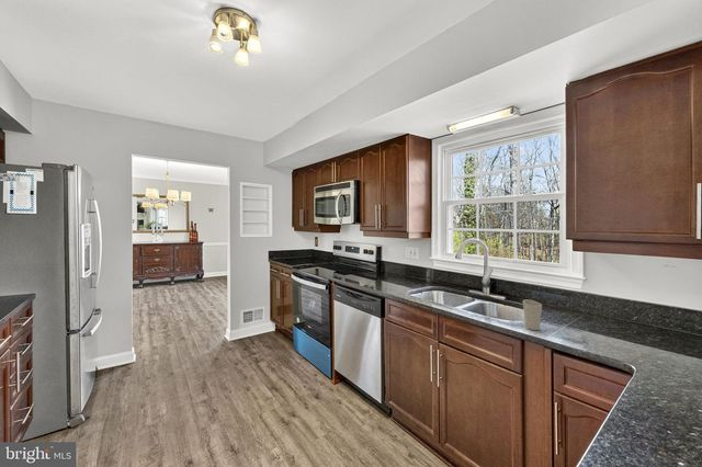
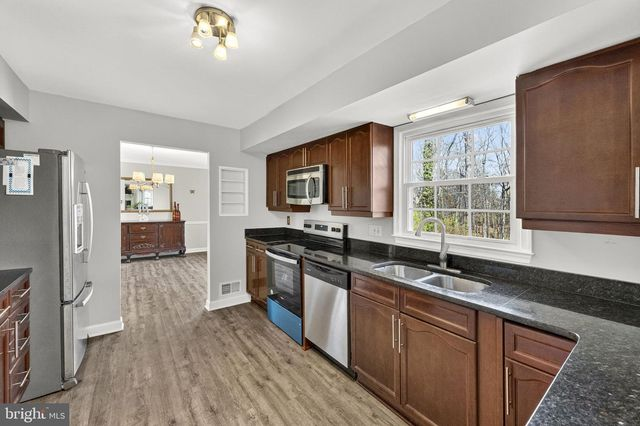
- cup (532, 315)
